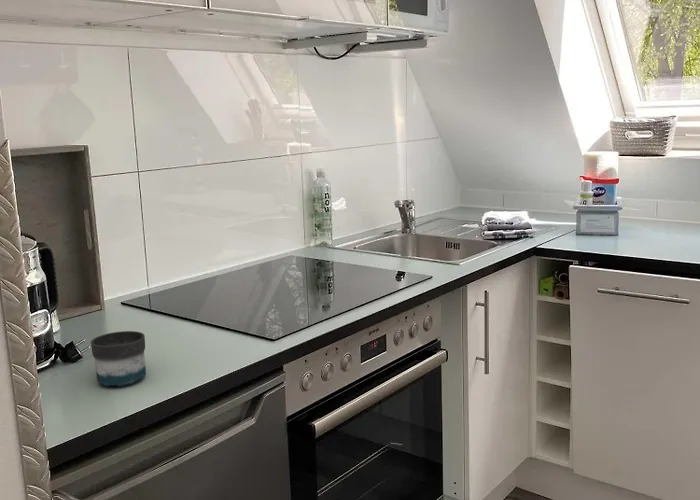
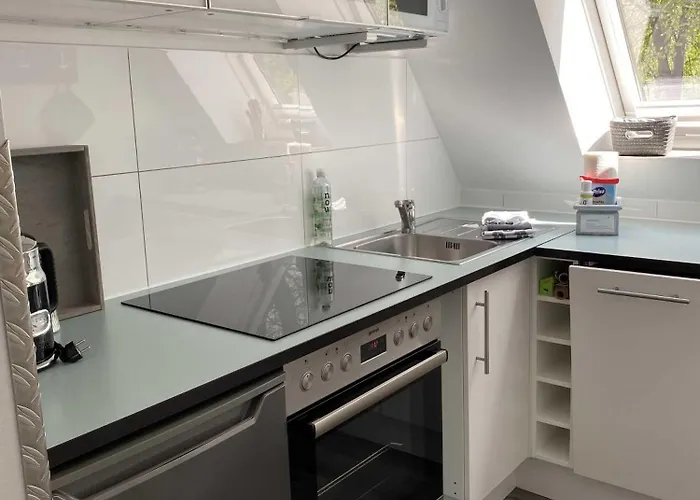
- mug (117, 357)
